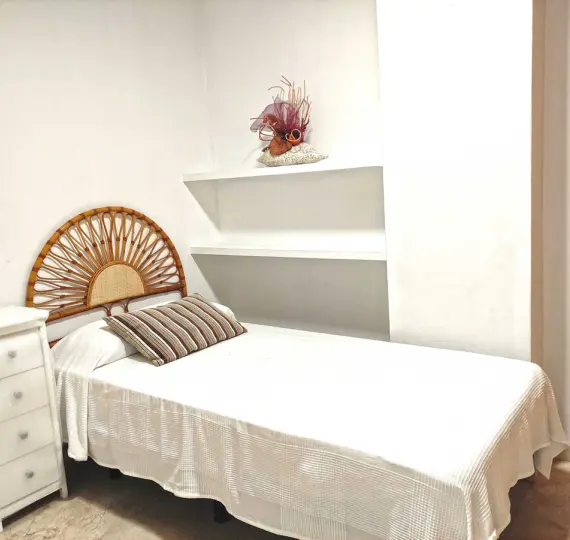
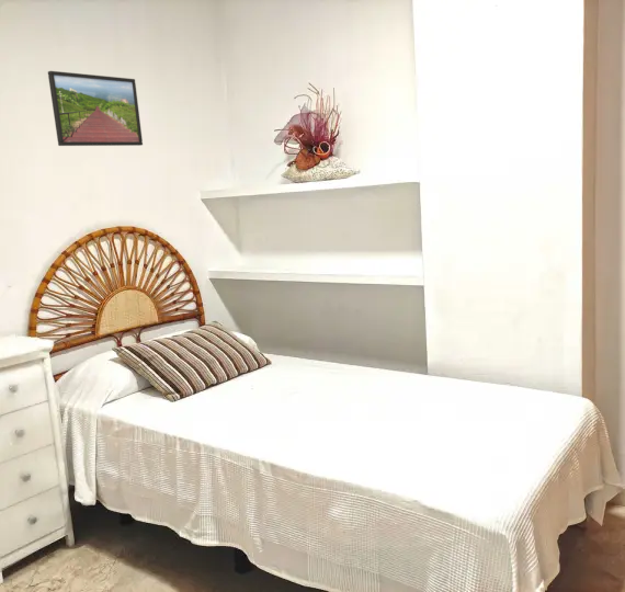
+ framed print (98, 111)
